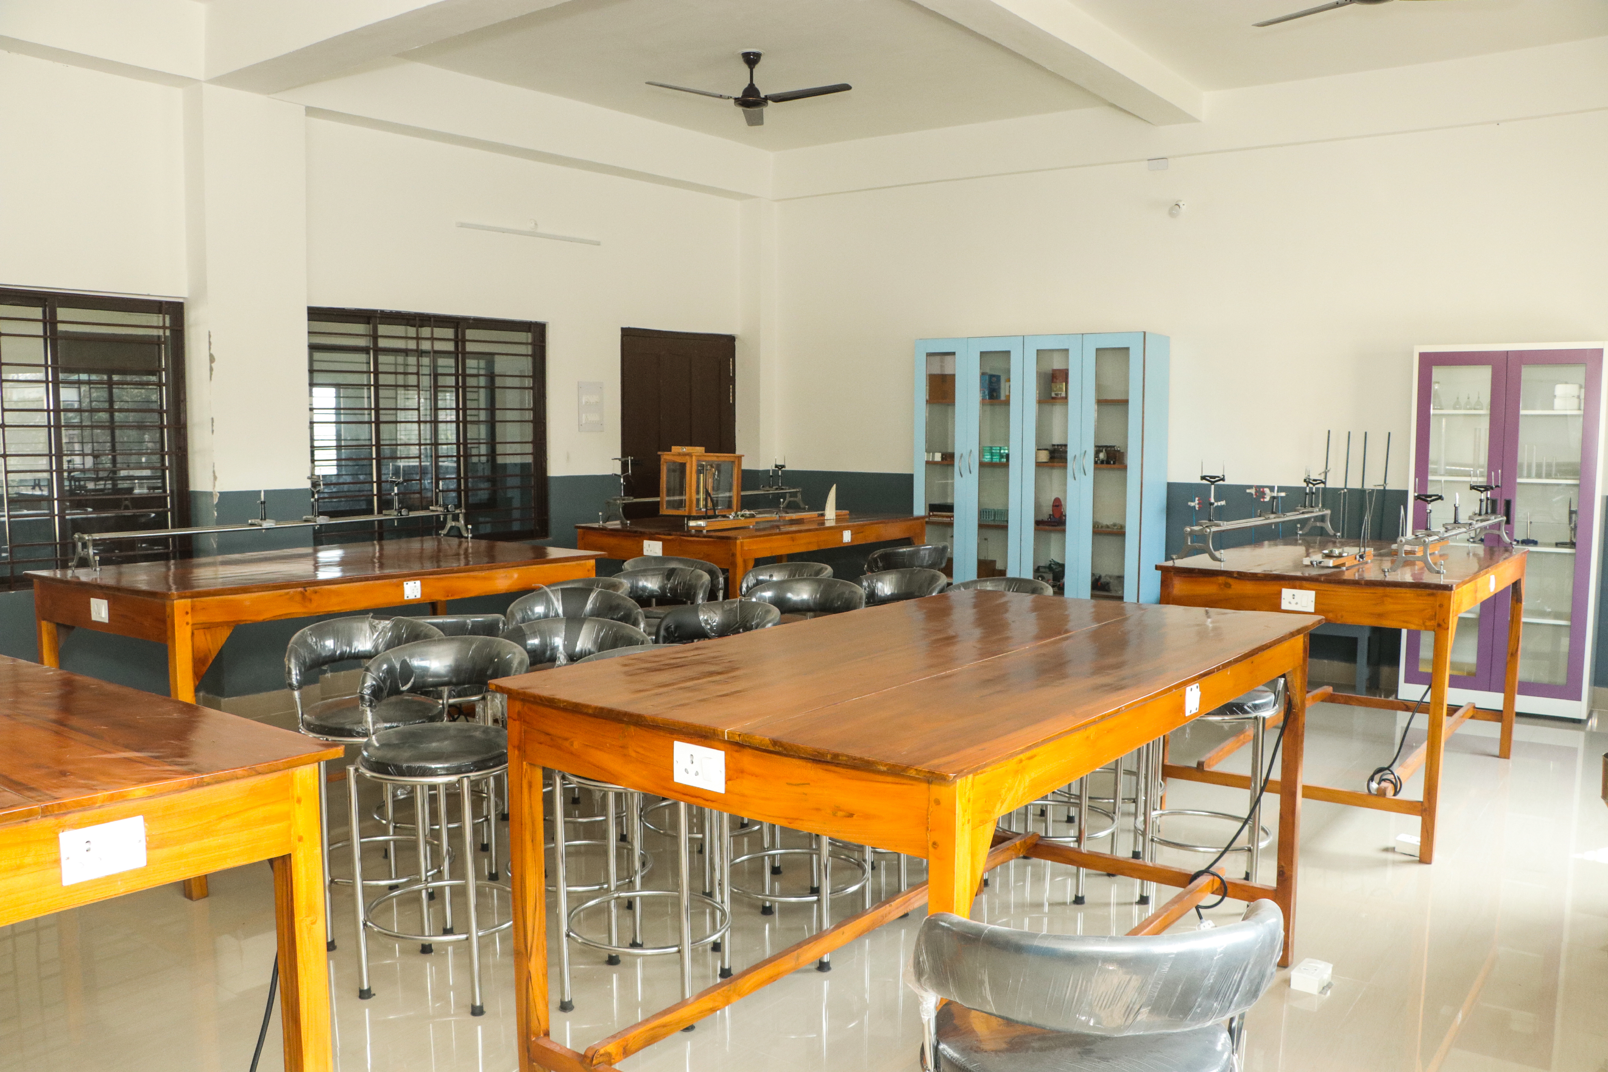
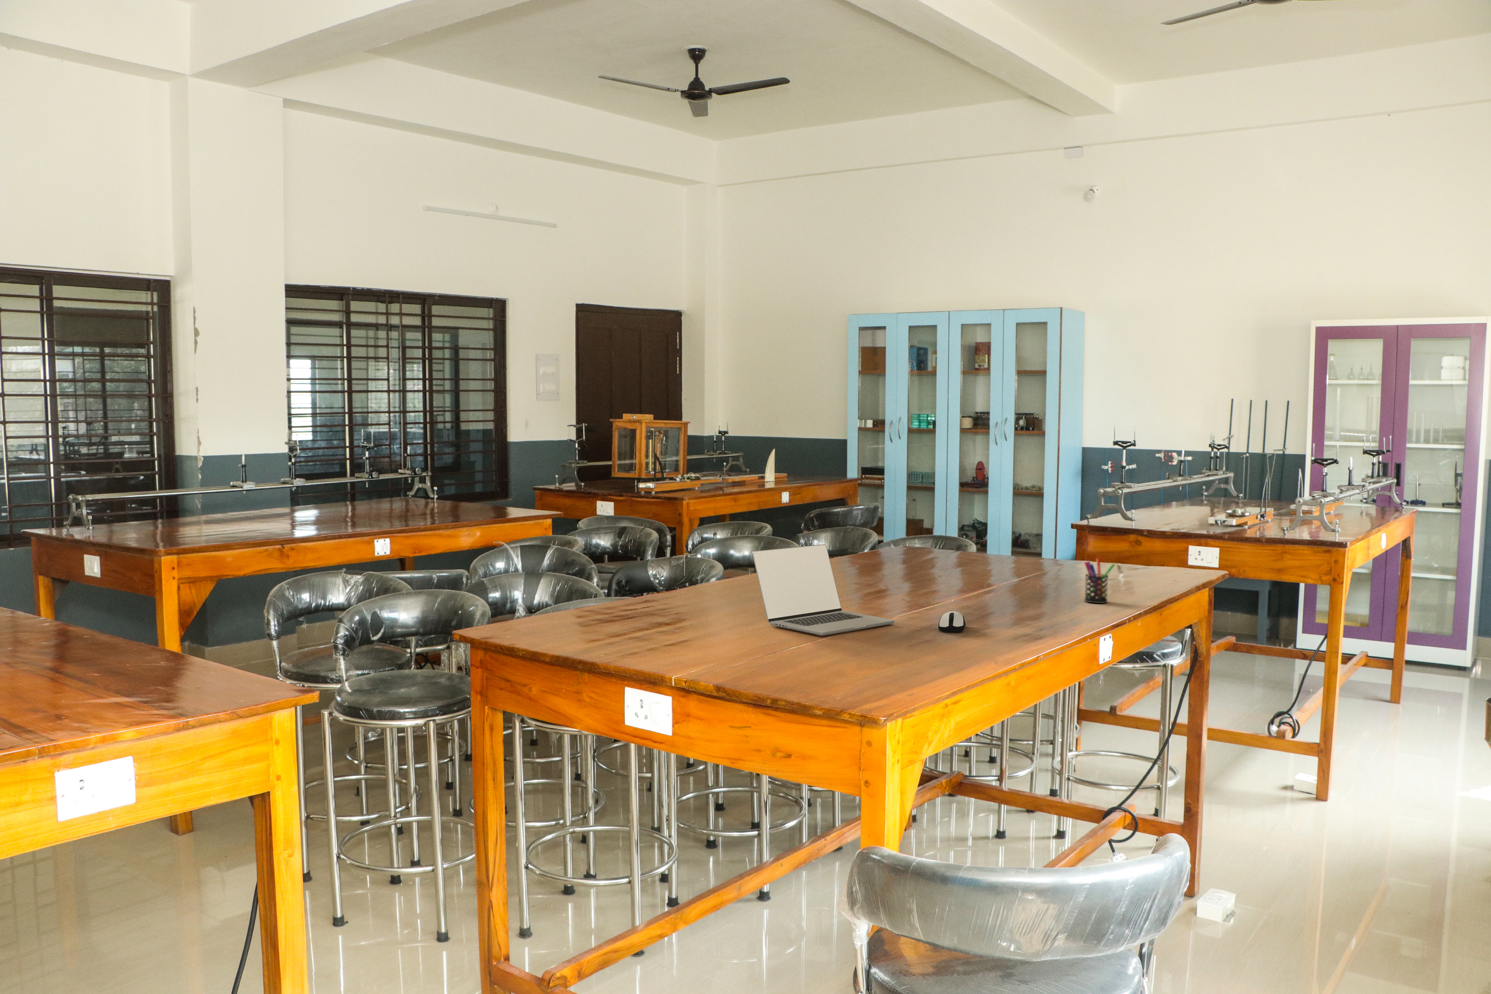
+ computer mouse (953, 620)
+ laptop (823, 588)
+ pen holder (1099, 579)
